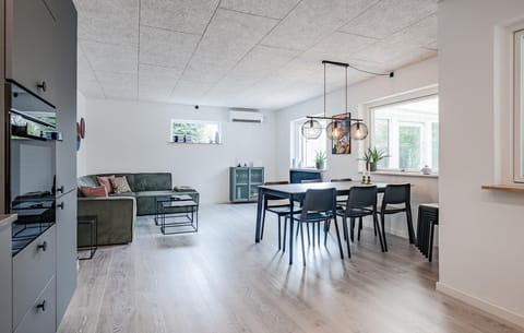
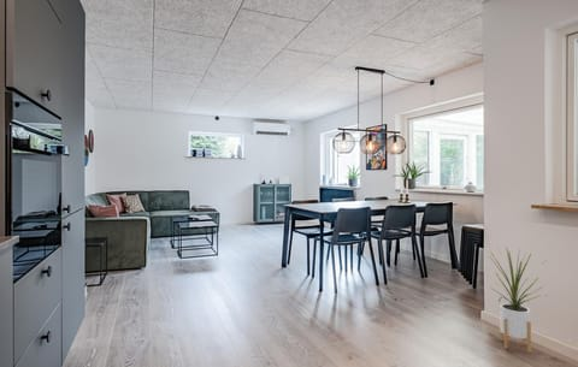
+ house plant (517, 295)
